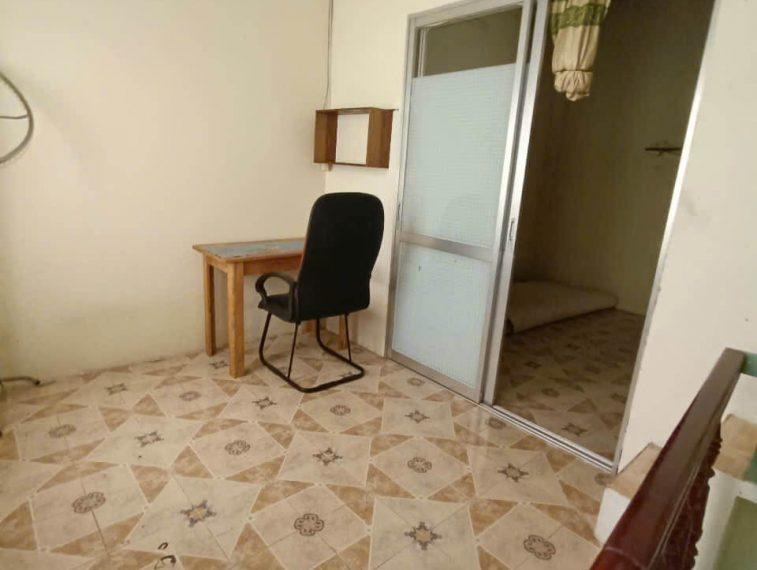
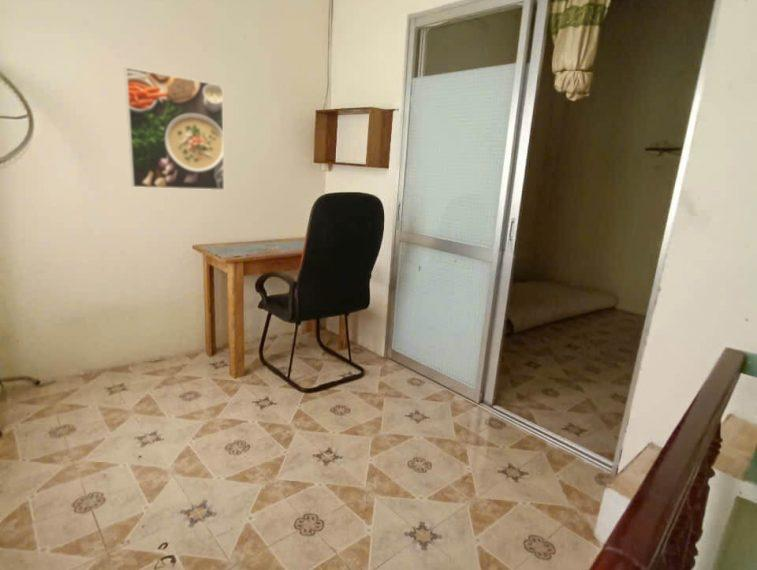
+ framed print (178, 134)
